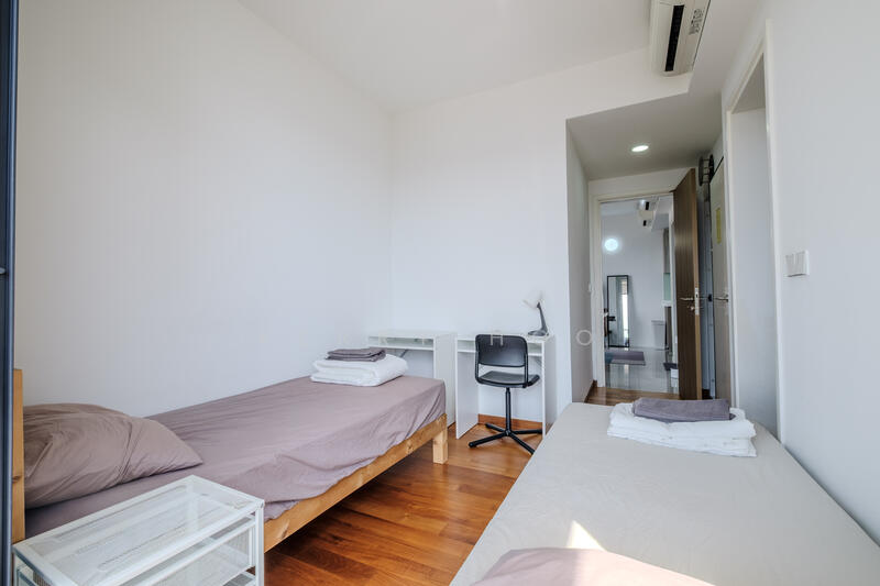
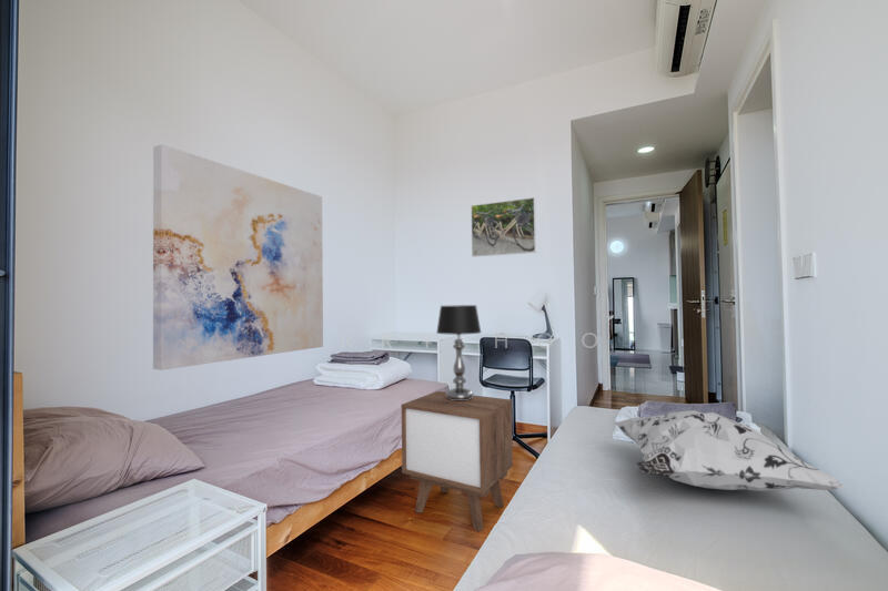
+ nightstand (458, 455)
+ decorative pillow (704, 448)
+ table lamp (458, 350)
+ wall art (254, 265)
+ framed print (502, 227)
